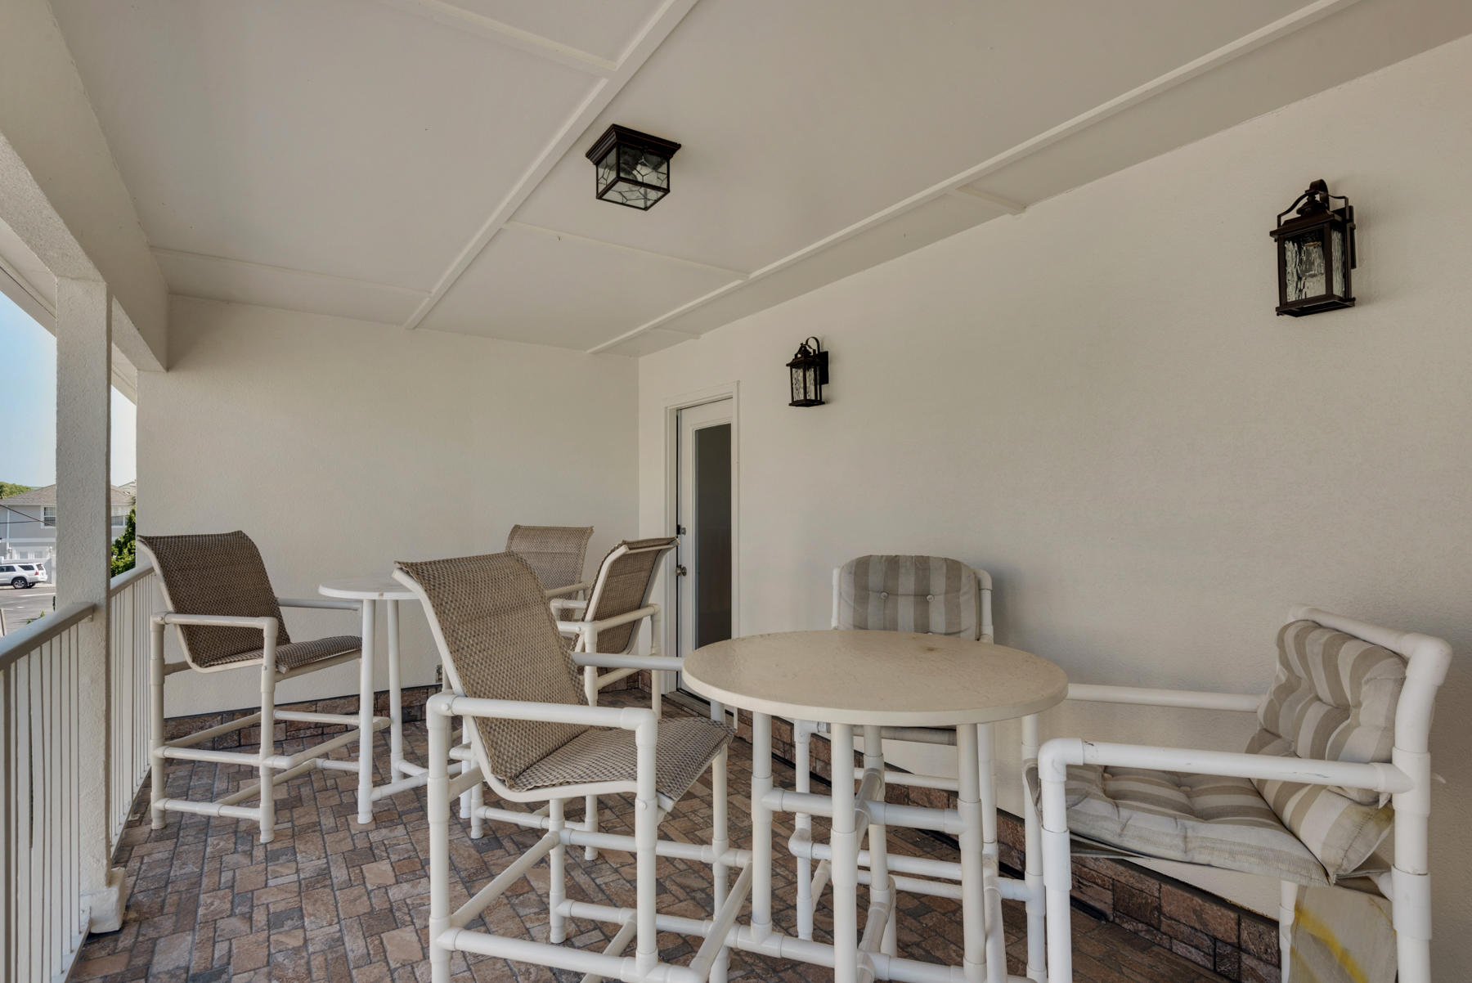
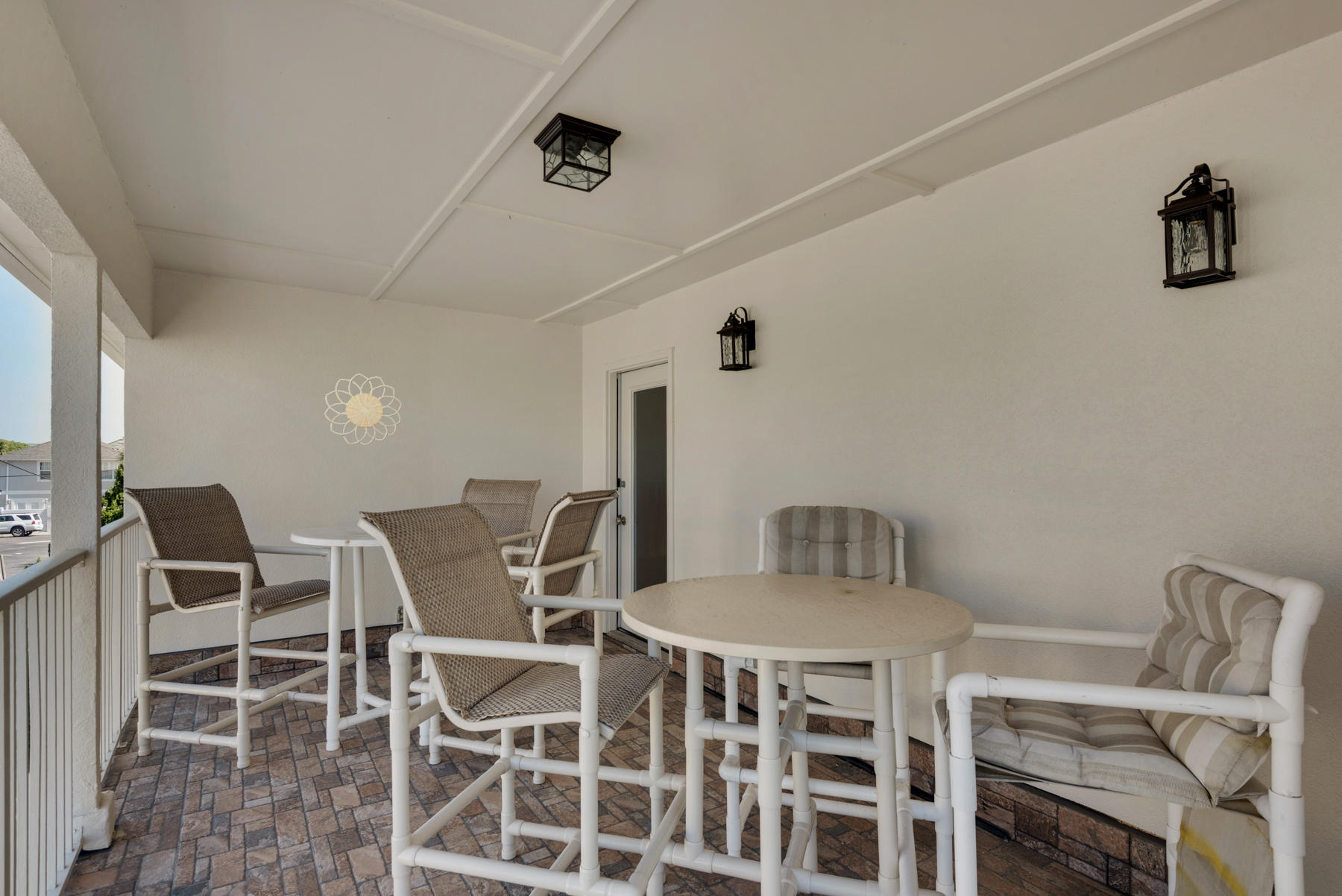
+ decorative wall piece (364, 409)
